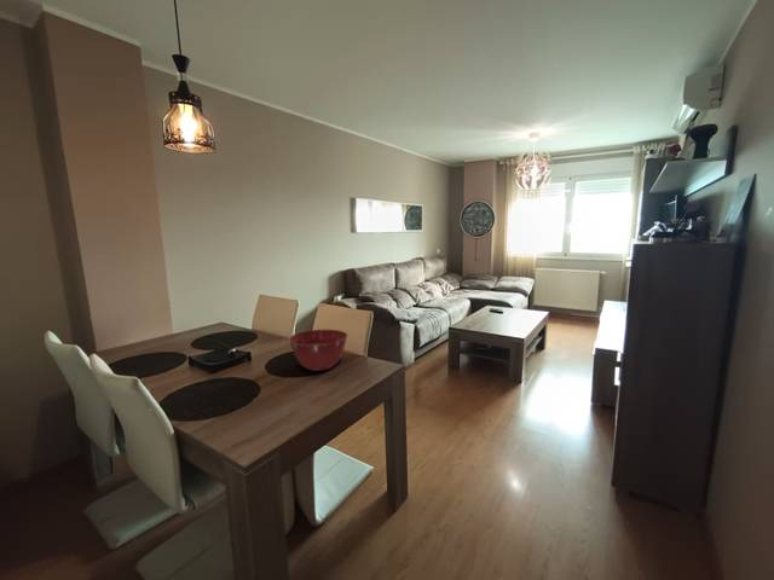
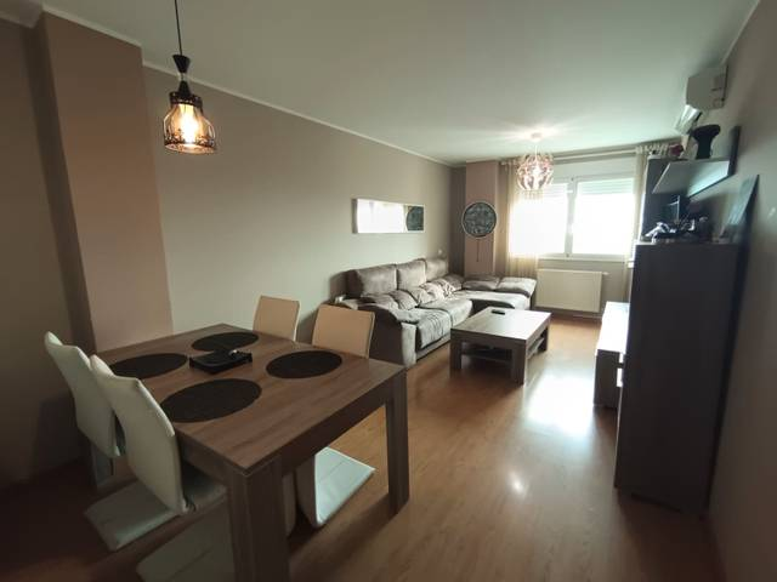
- mixing bowl (318, 350)
